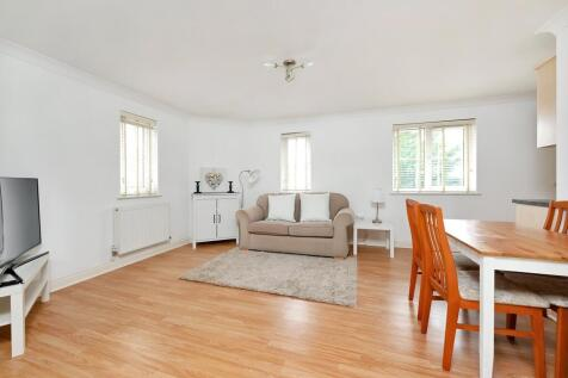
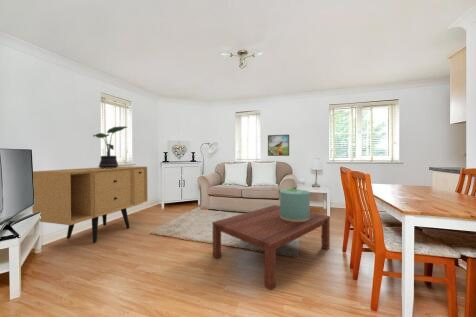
+ sideboard (100, 200)
+ coffee table (273, 235)
+ decorative container (294, 204)
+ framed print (278, 145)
+ potted plant (107, 147)
